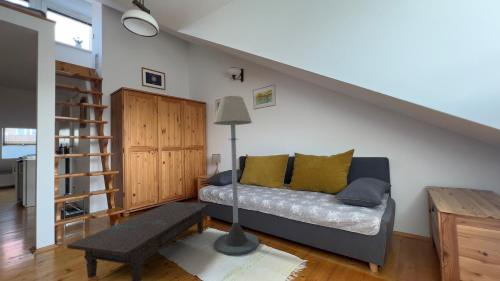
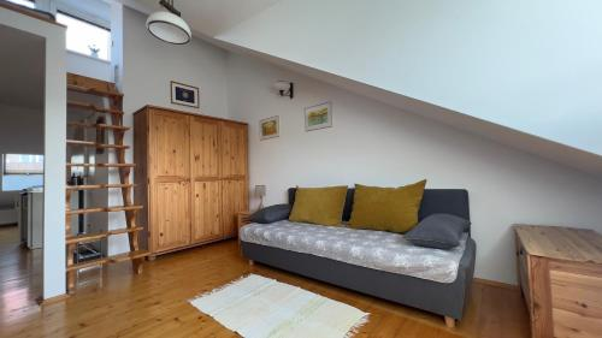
- floor lamp (234, 170)
- coffee table (156, 234)
